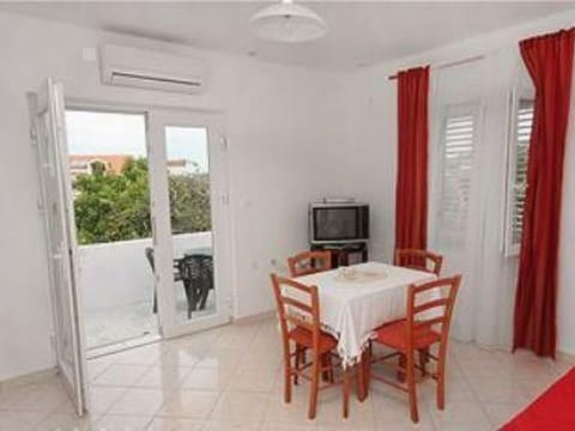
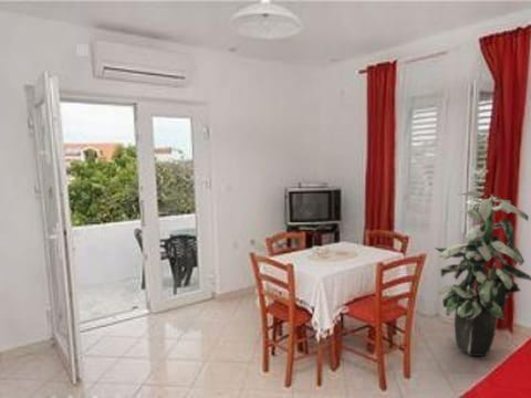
+ indoor plant (477, 271)
